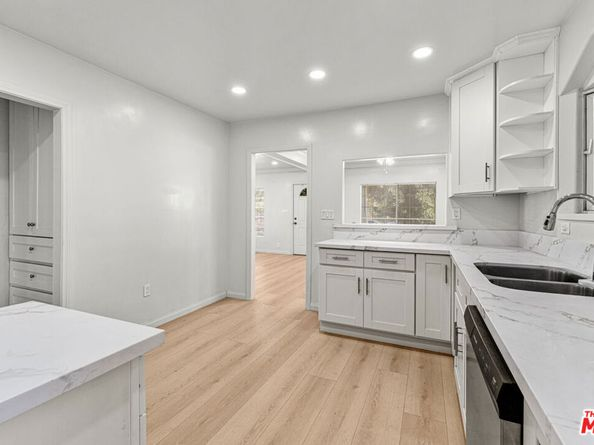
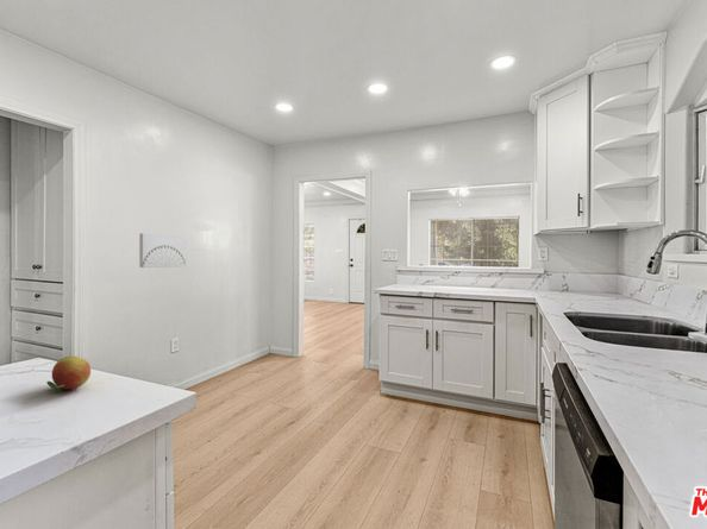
+ fruit (70, 372)
+ wall art (163, 251)
